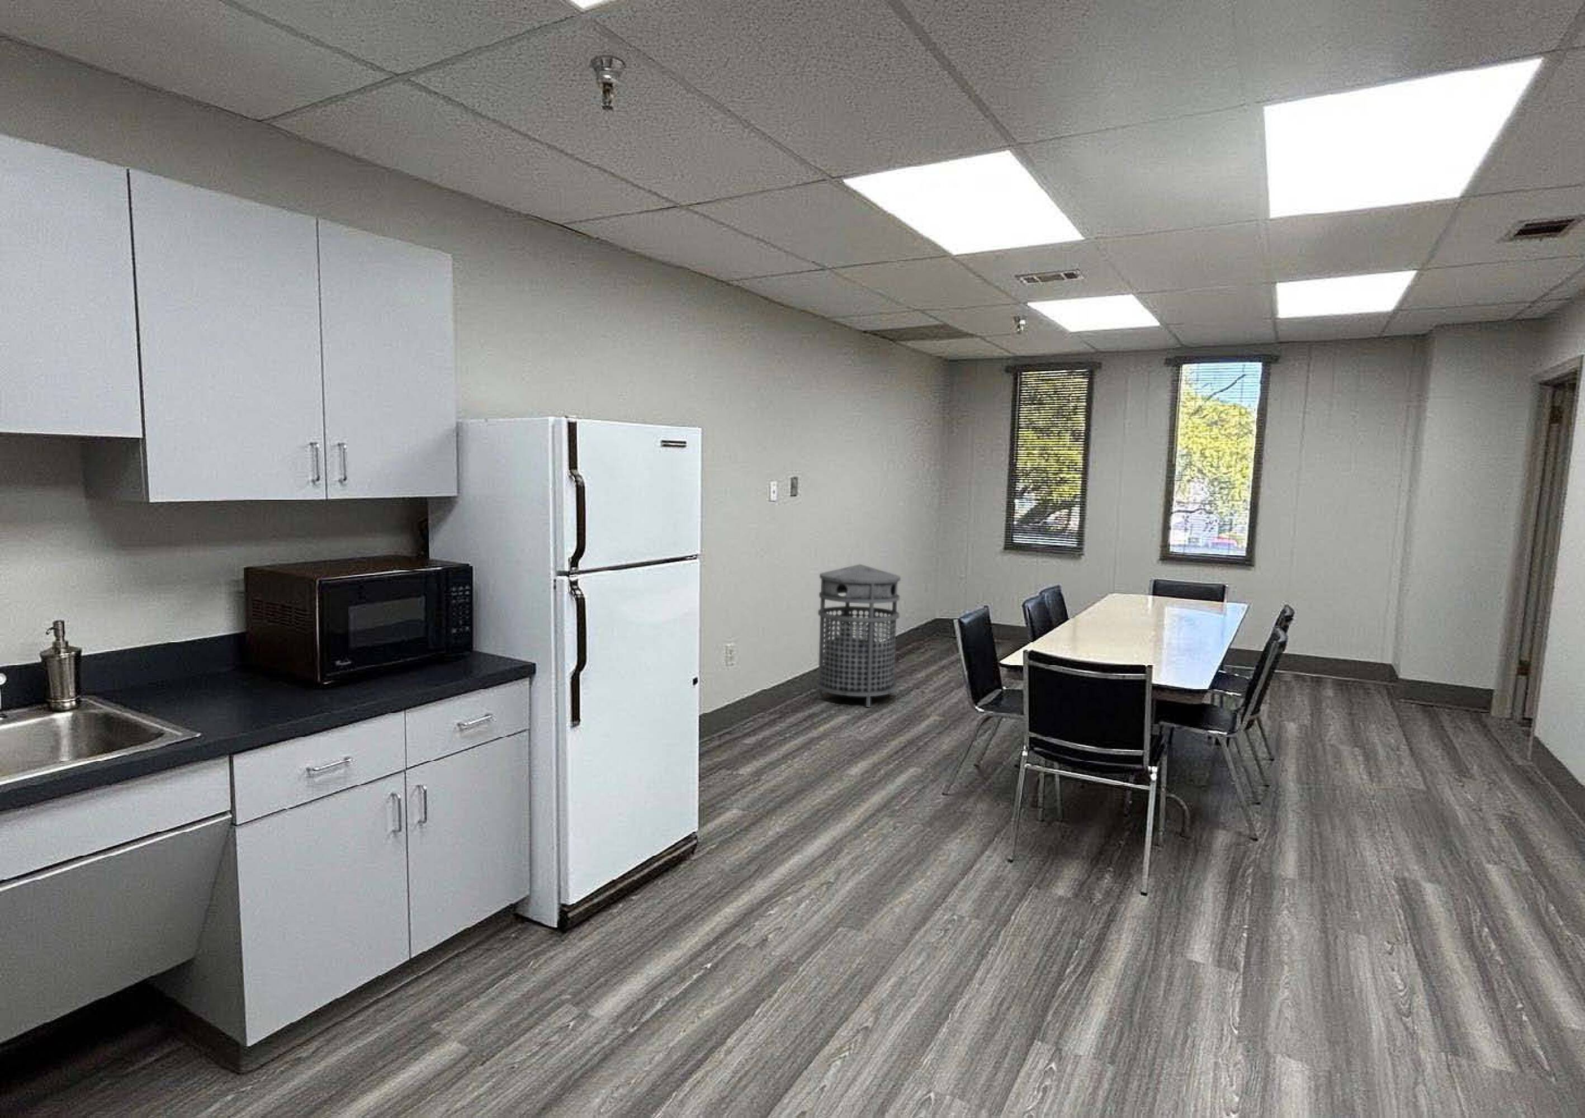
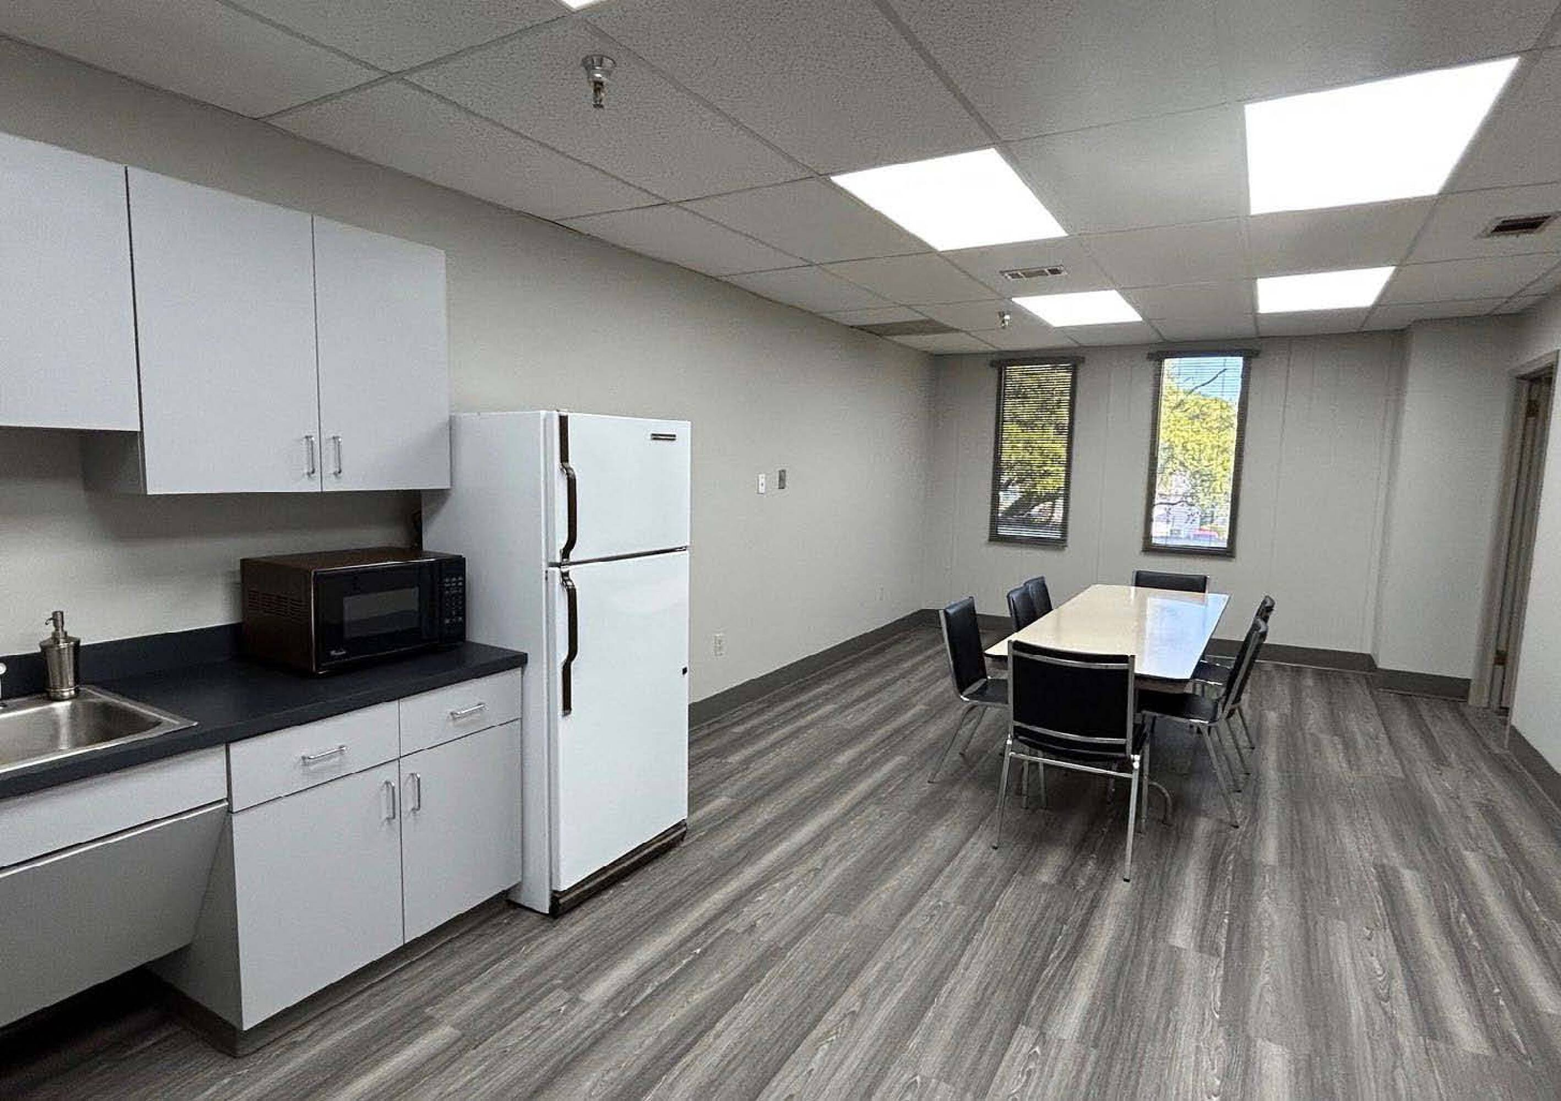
- trash can (858, 630)
